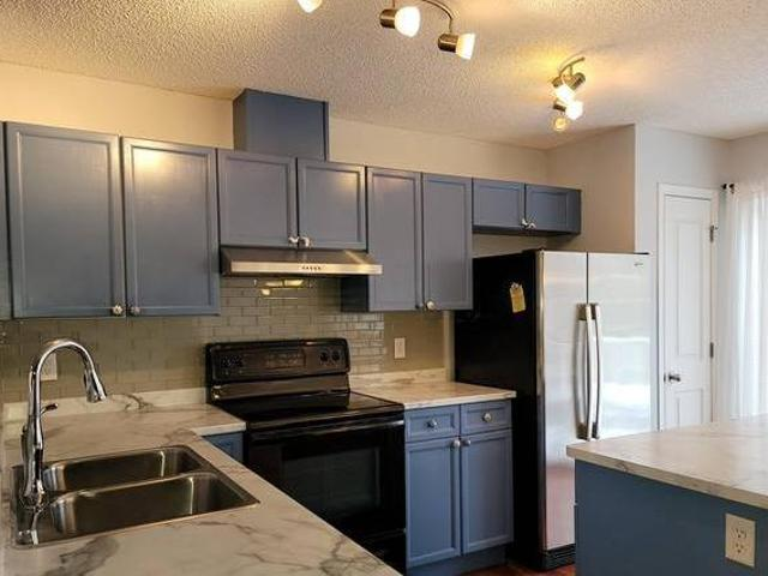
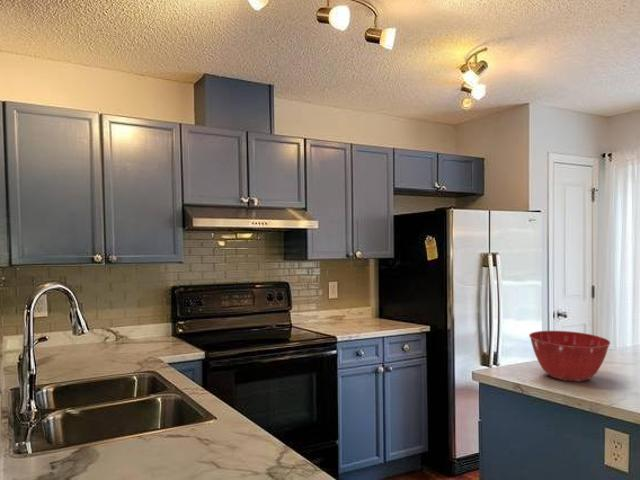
+ mixing bowl (568, 357)
